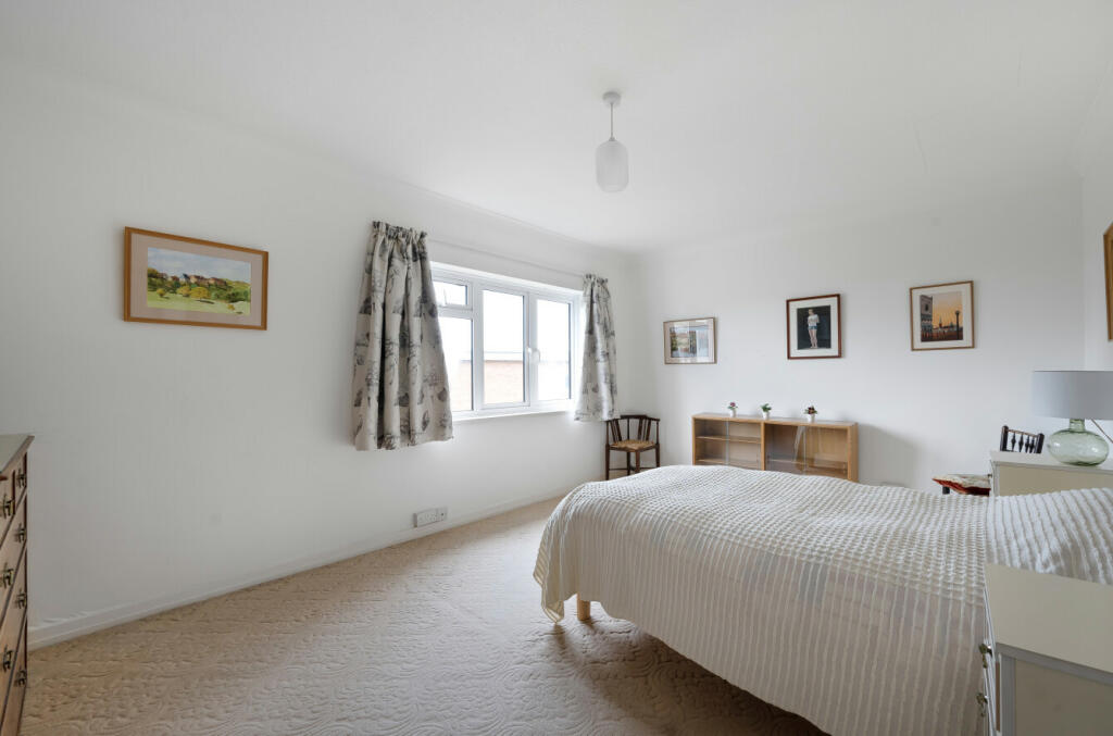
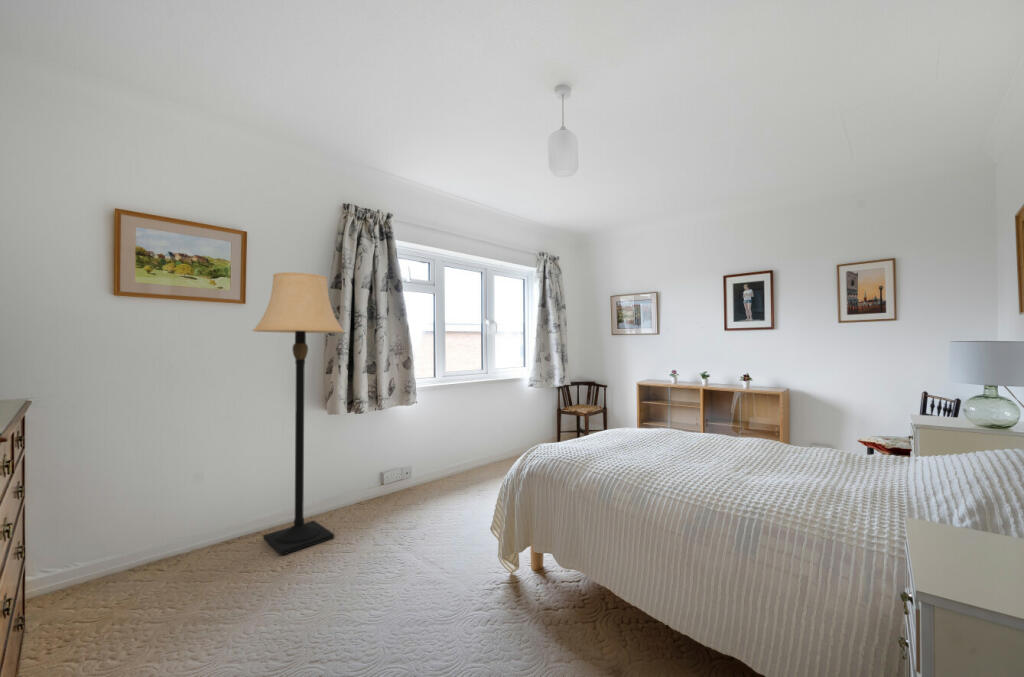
+ lamp (299, 406)
